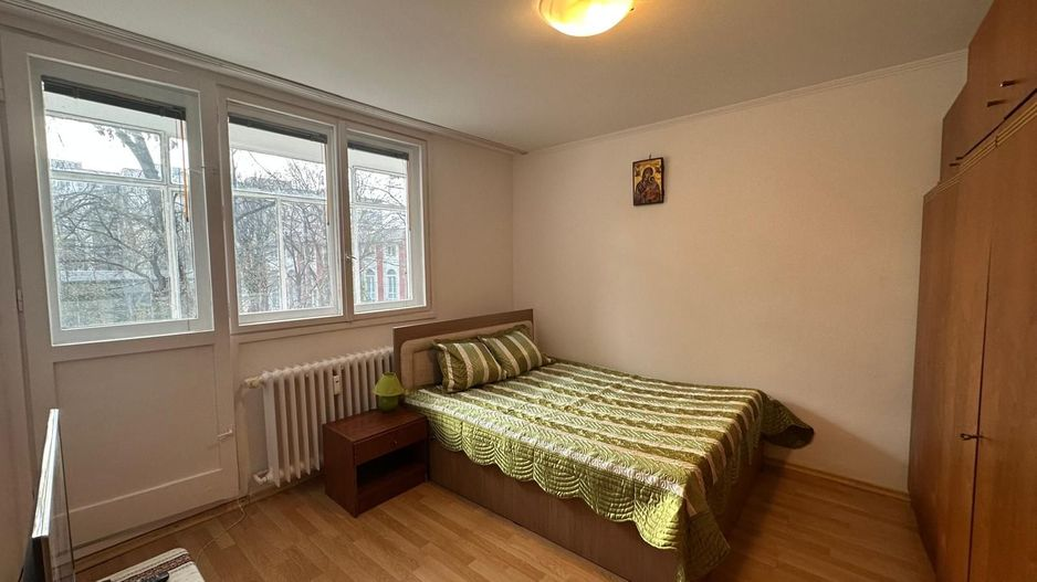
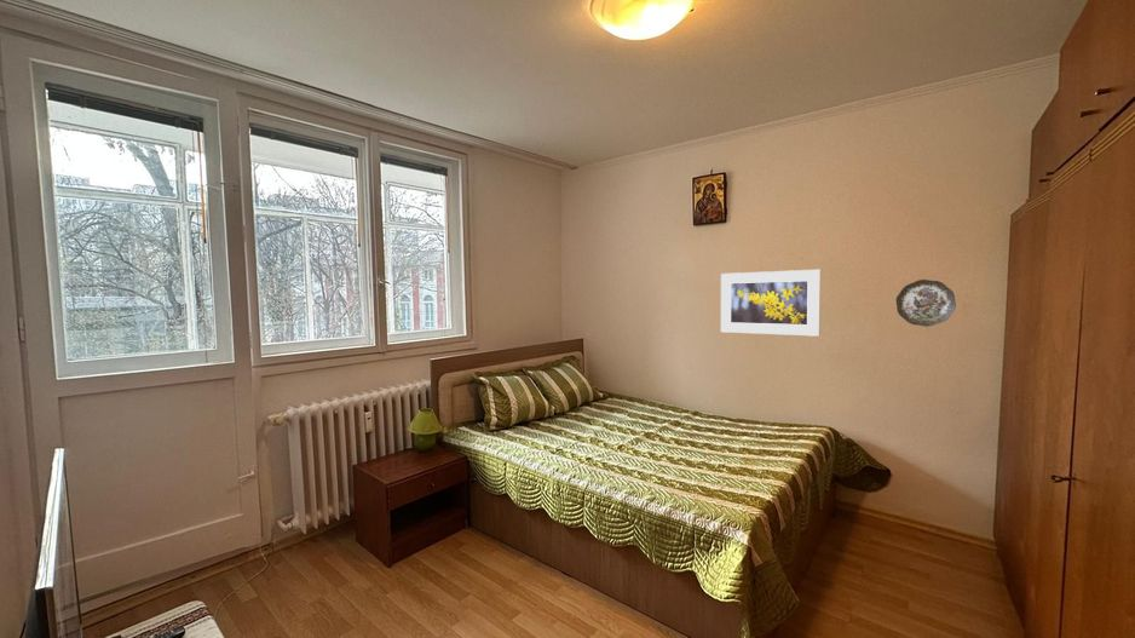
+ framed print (767, 303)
+ decorative plate (924, 303)
